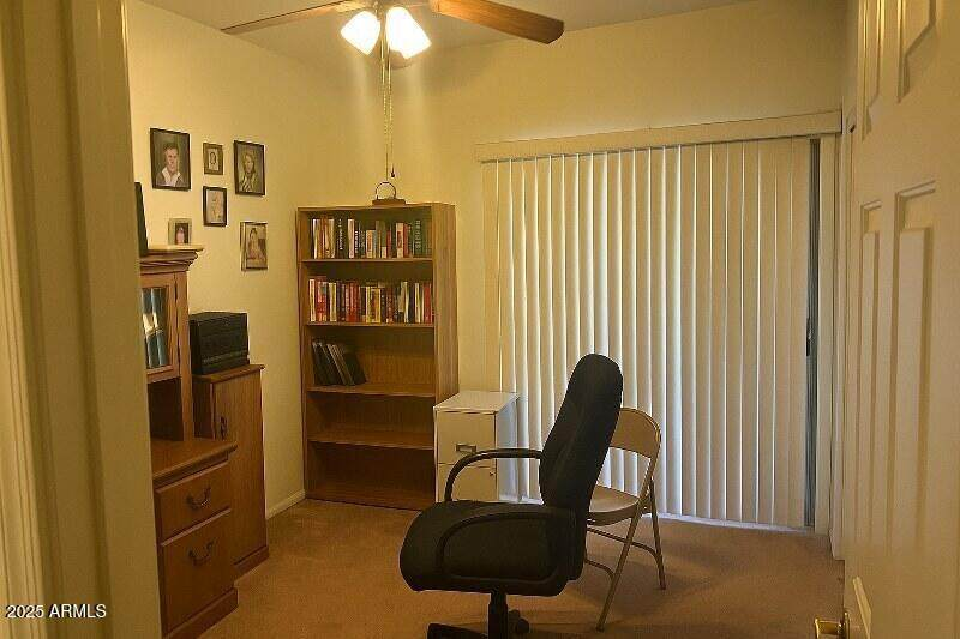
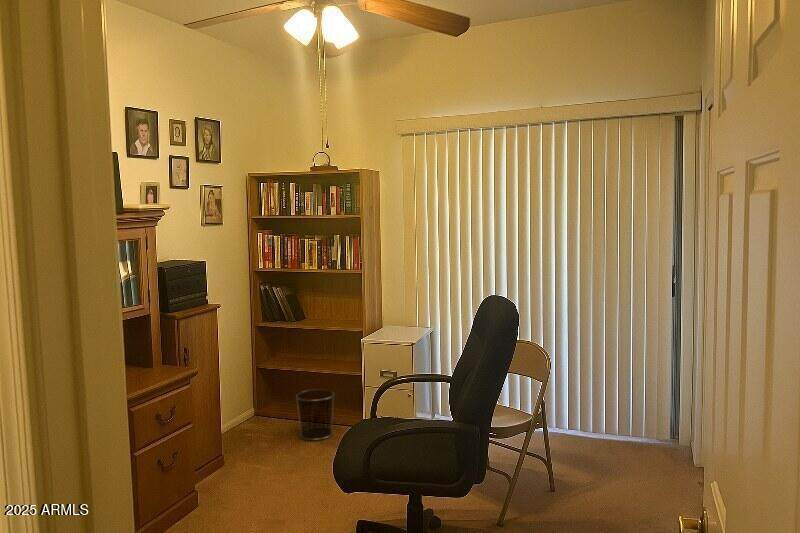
+ waste bin (316, 414)
